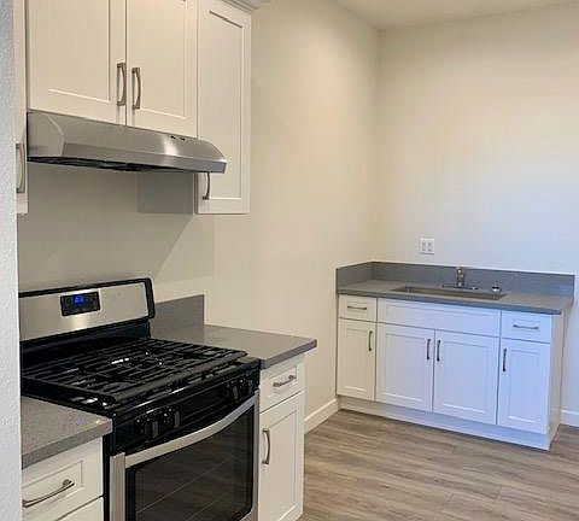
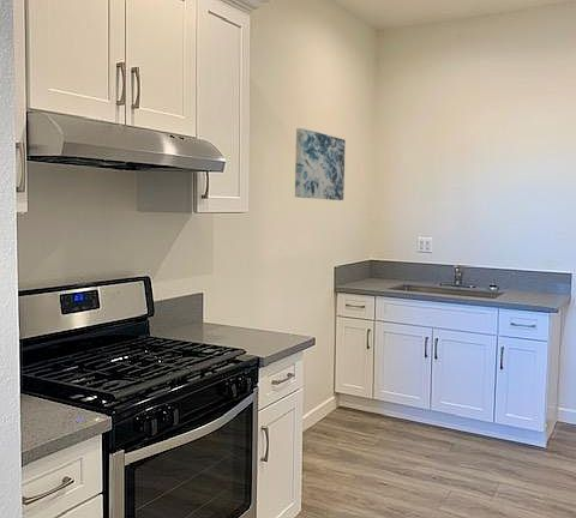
+ wall art (320, 167)
